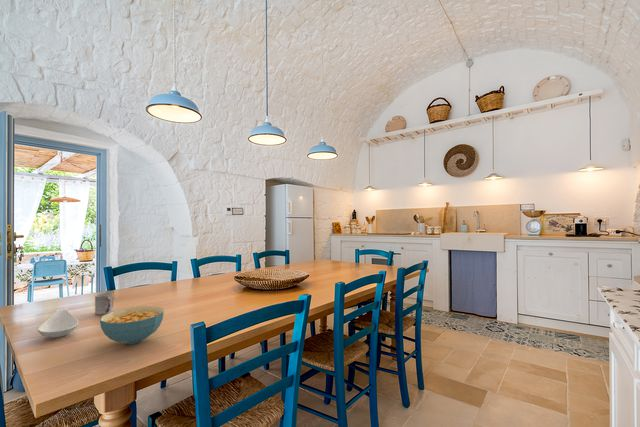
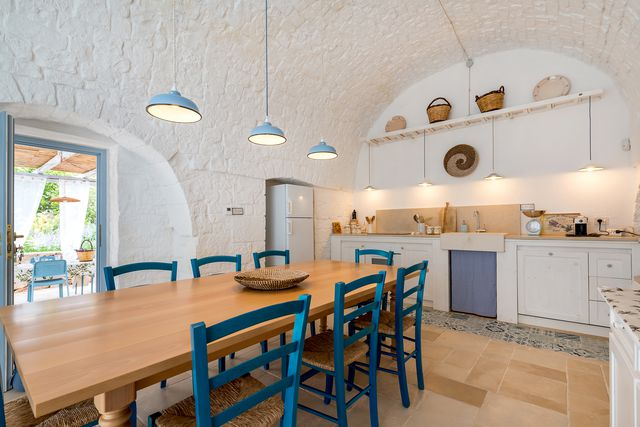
- cereal bowl (133, 327)
- spoon rest (59, 321)
- cup (105, 303)
